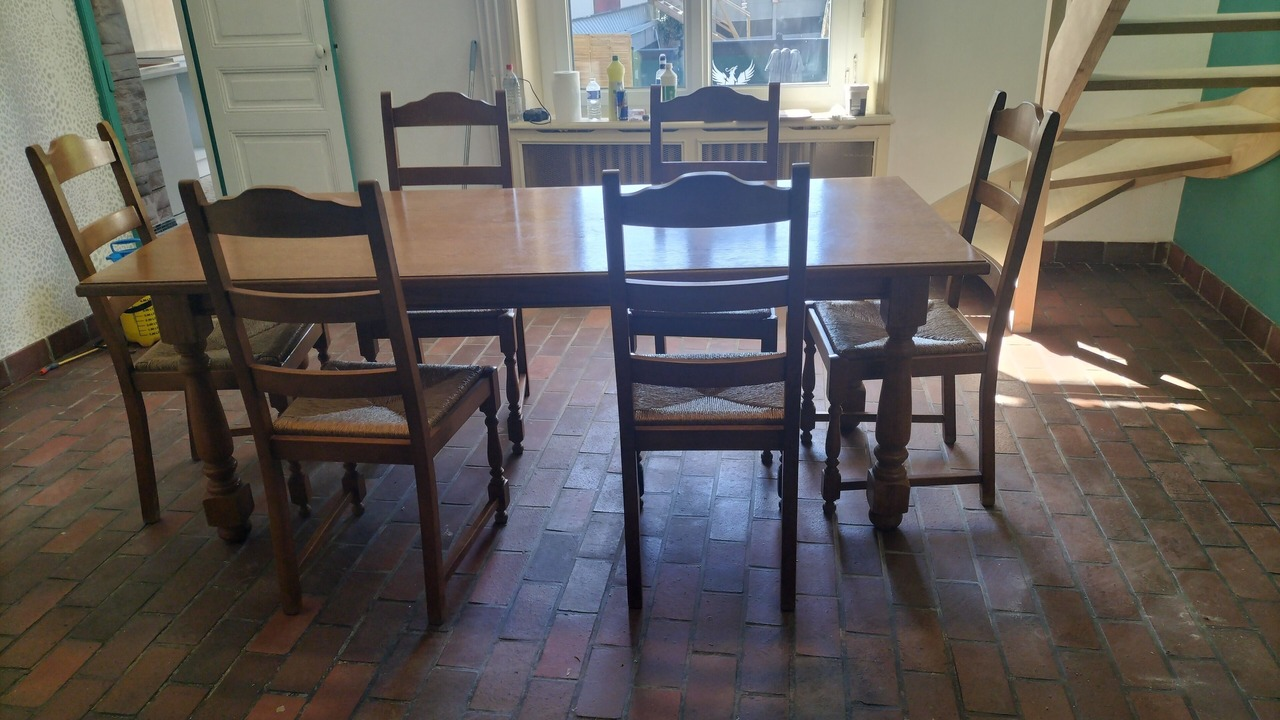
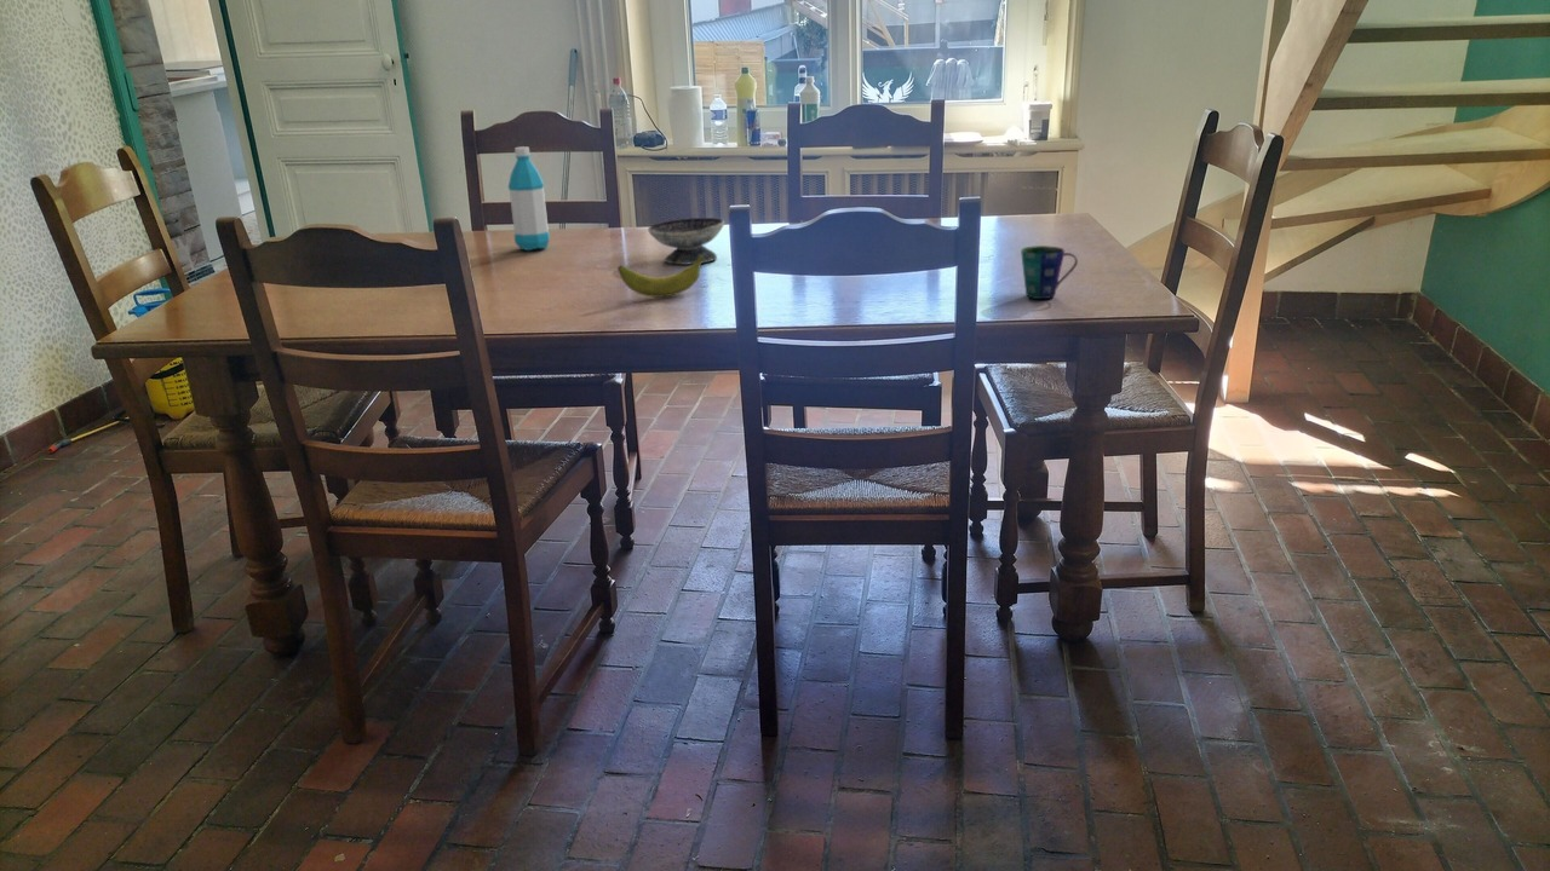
+ banana (662, 277)
+ cup (1047, 272)
+ bowl (687, 241)
+ water bottle (527, 198)
